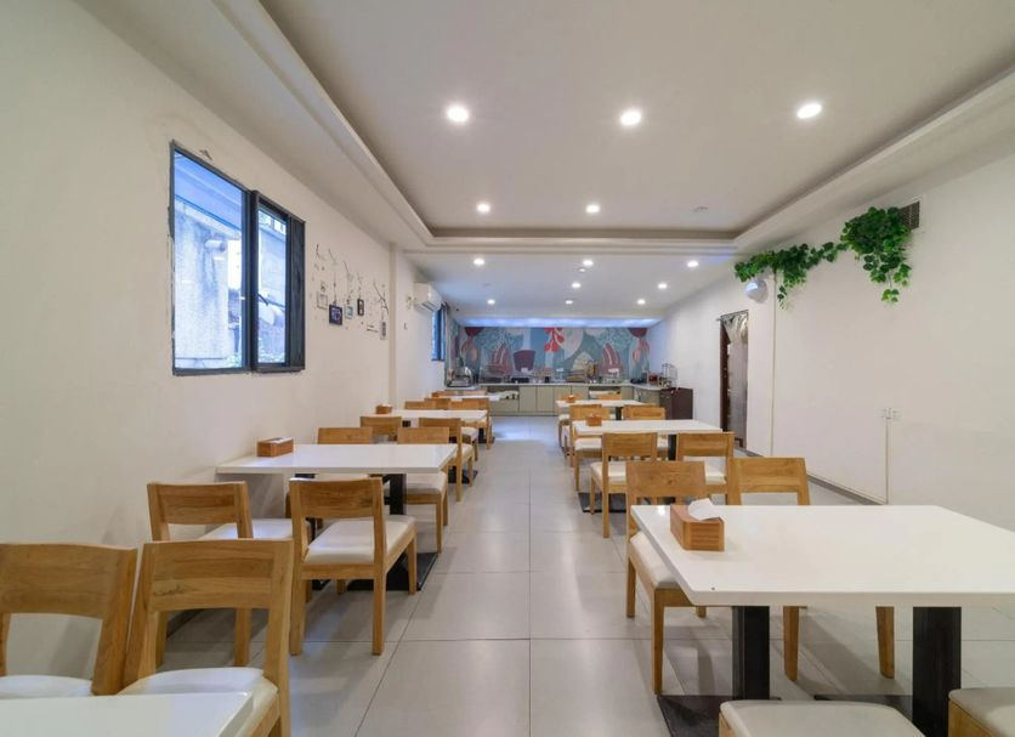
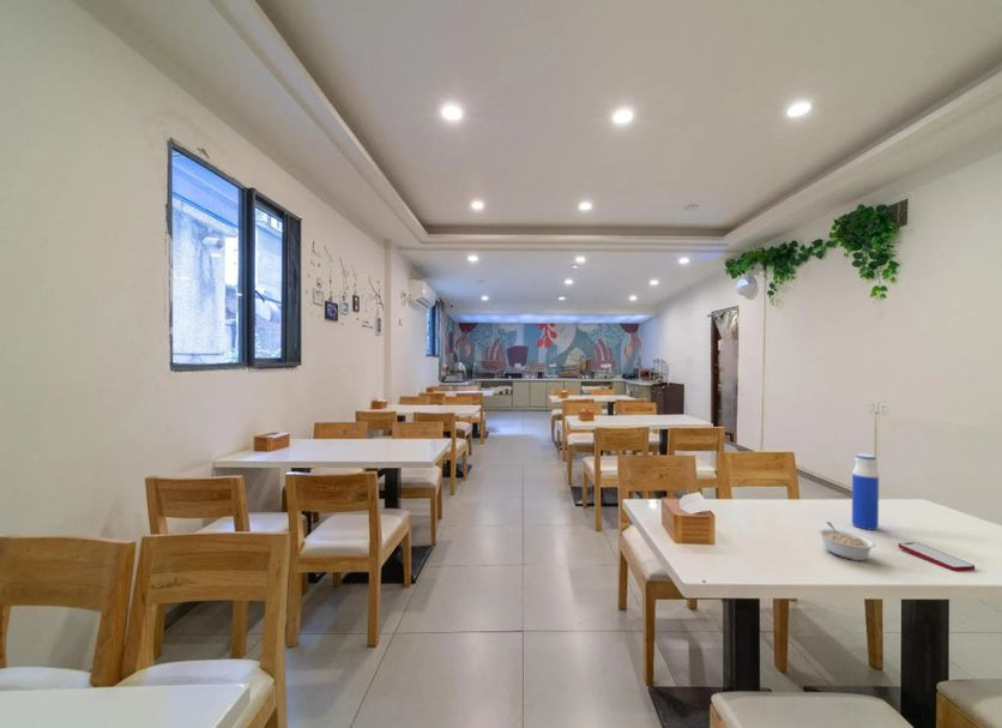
+ smartphone (934, 555)
+ water bottle (864, 491)
+ legume (843, 542)
